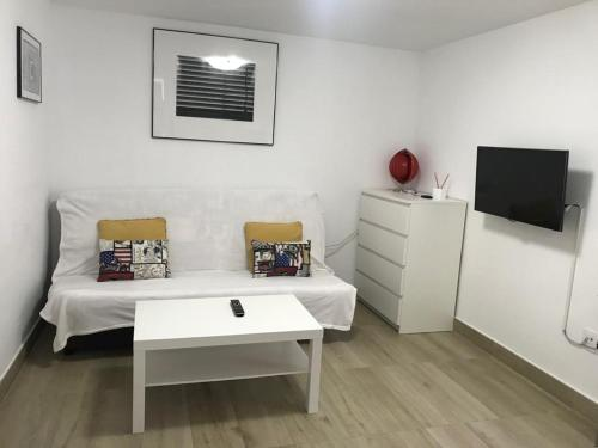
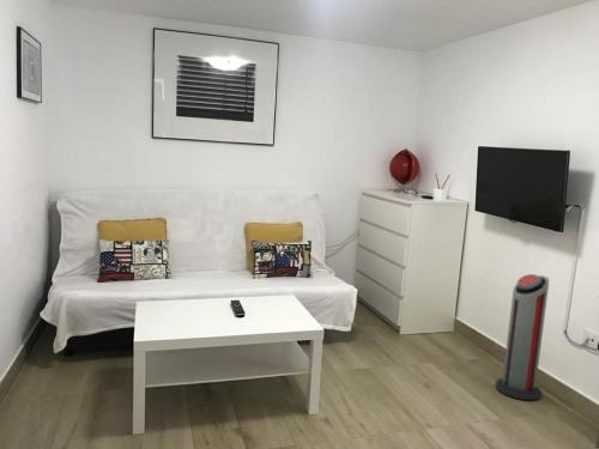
+ air purifier (525, 333)
